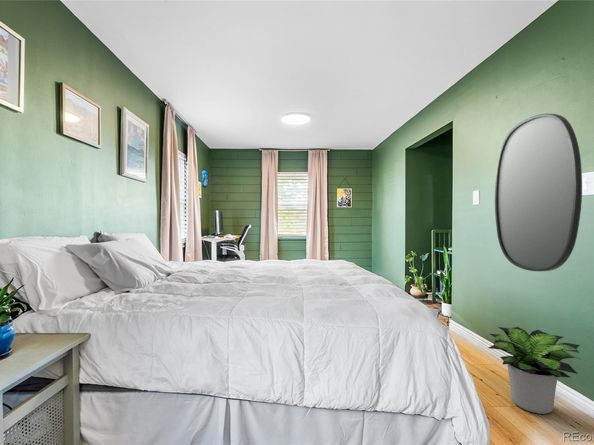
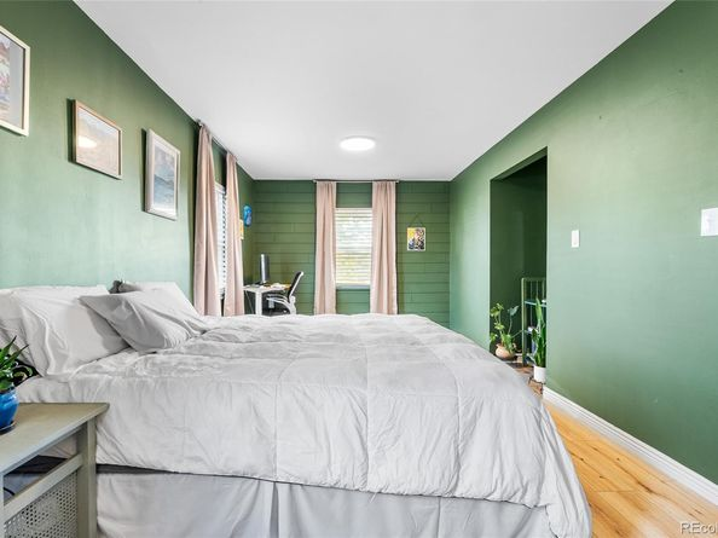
- potted plant (538, 373)
- home mirror (531, 194)
